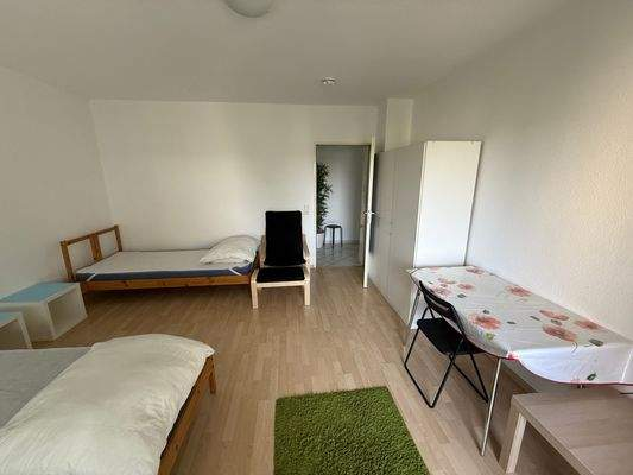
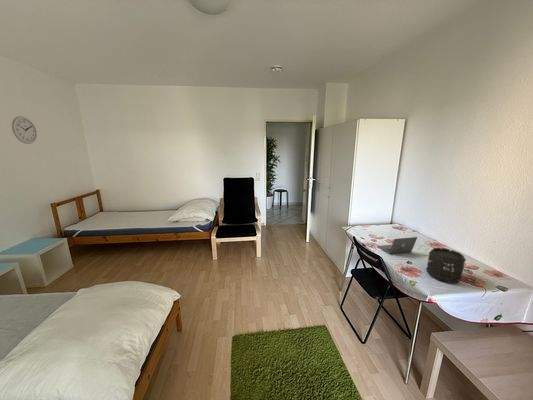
+ wall clock (25, 130)
+ laptop (387, 245)
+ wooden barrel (444, 264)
